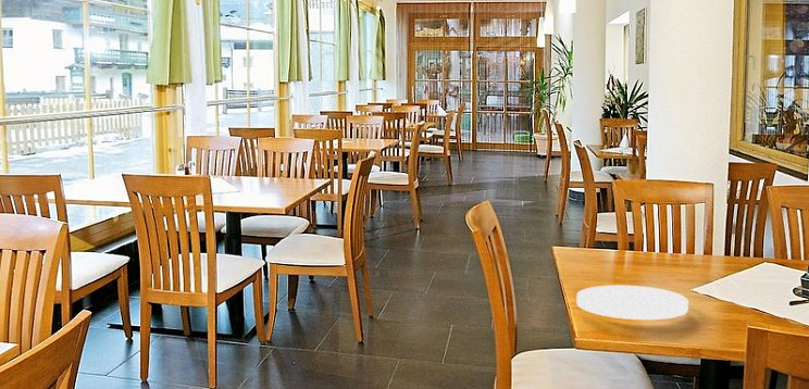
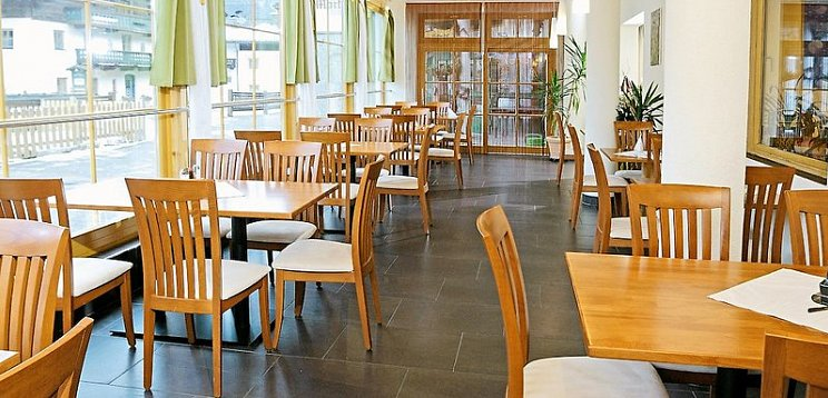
- plate (631, 301)
